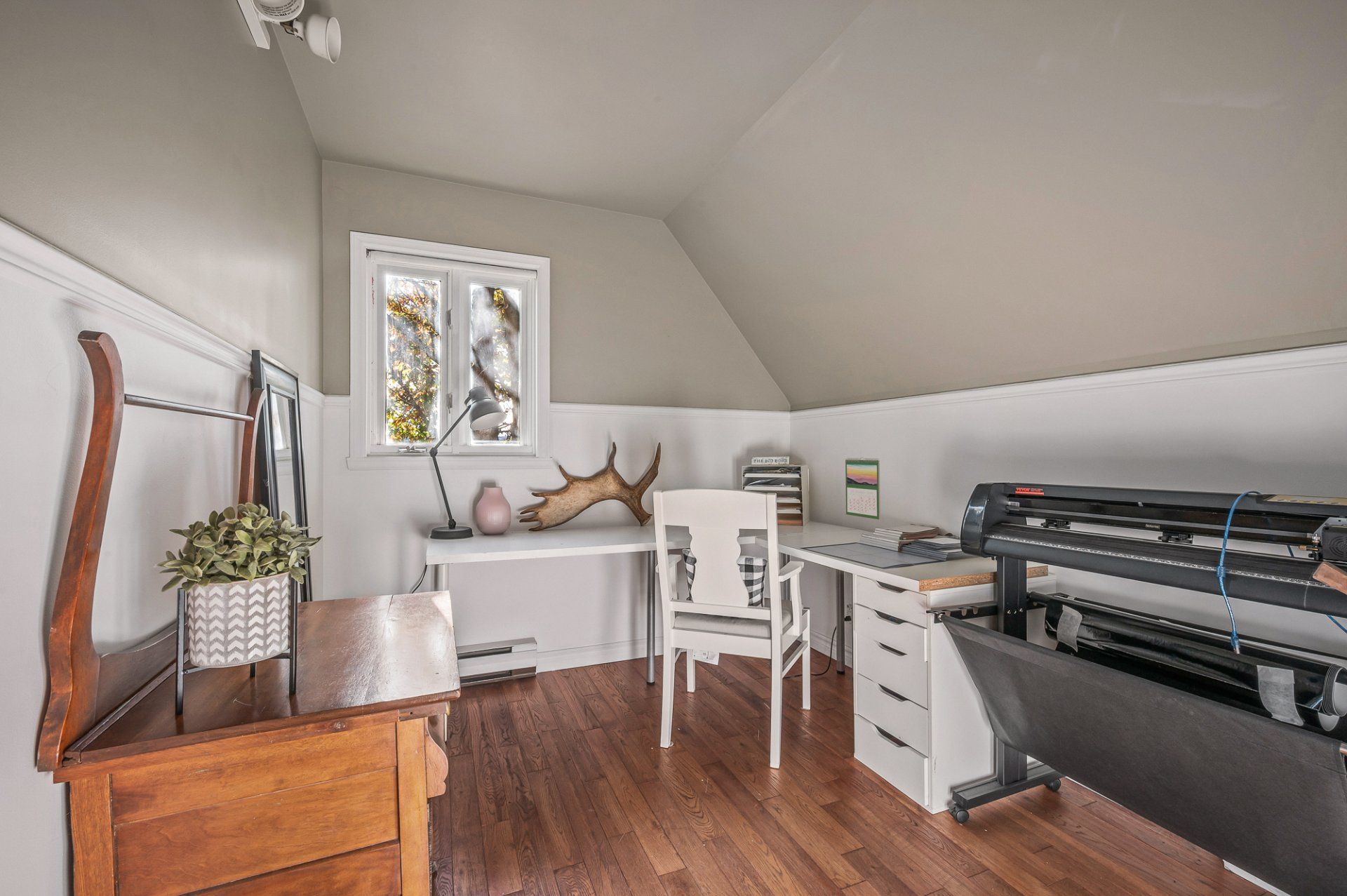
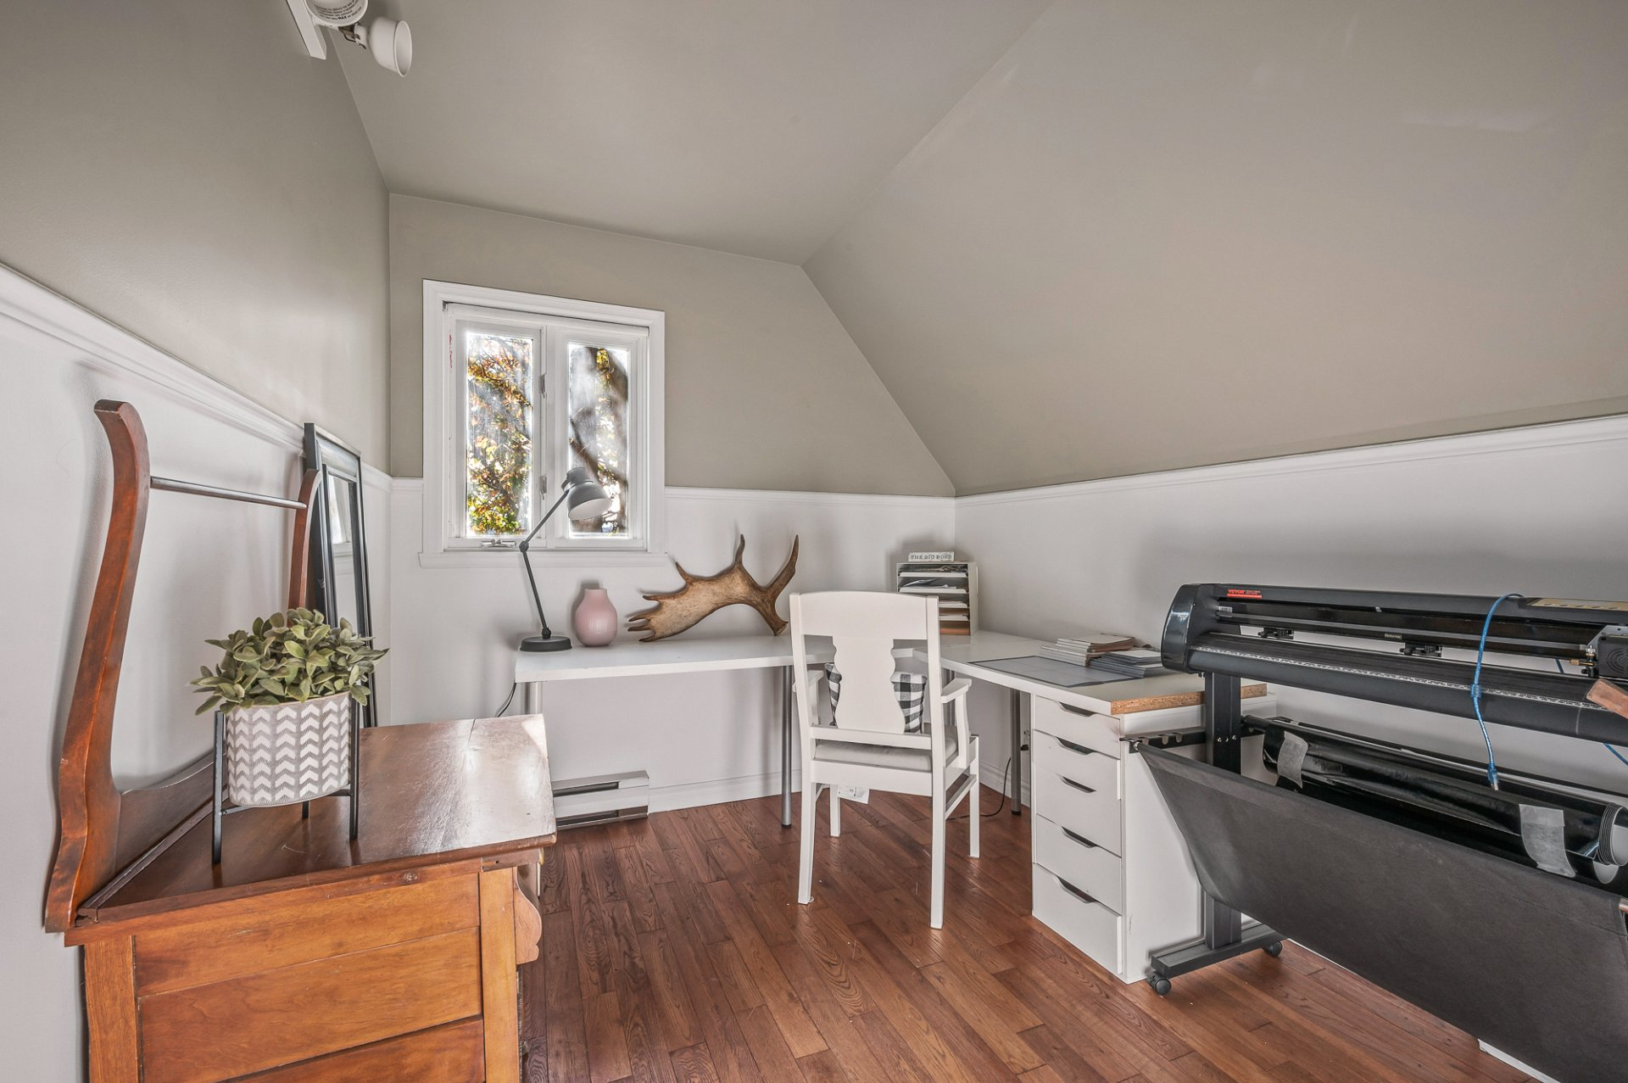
- calendar (862, 487)
